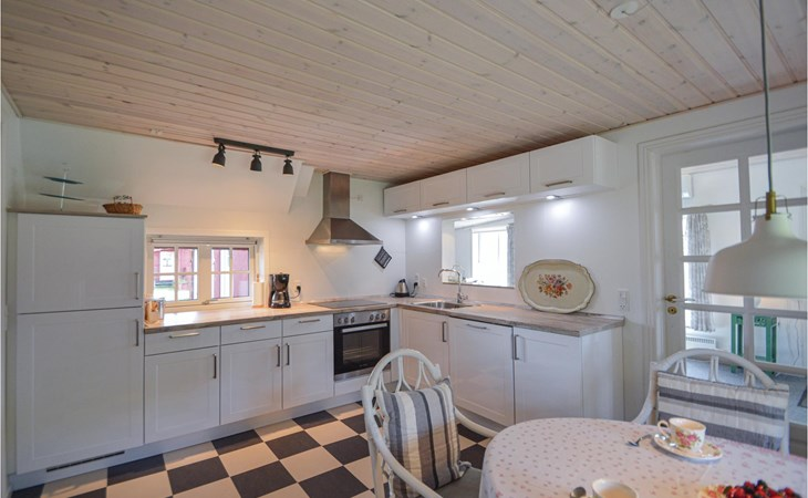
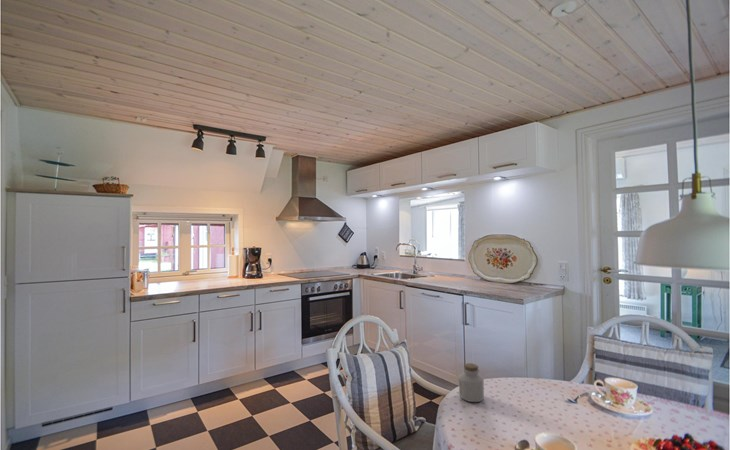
+ jar (471, 381)
